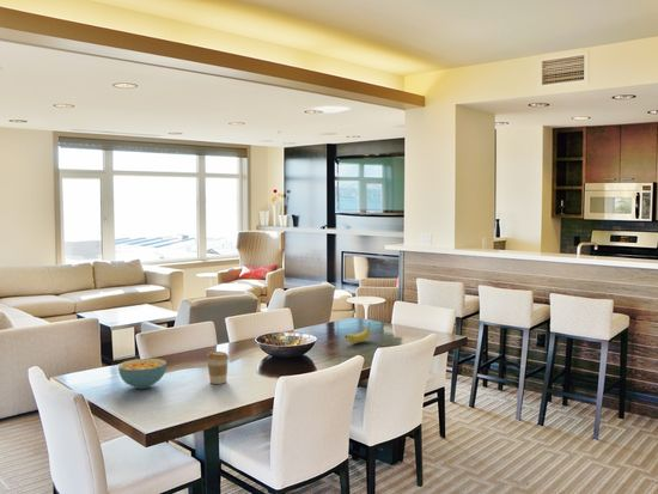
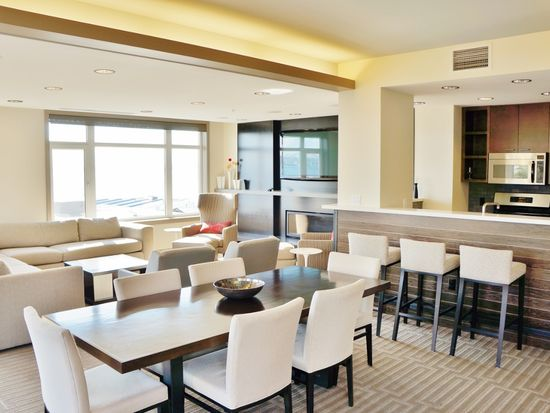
- coffee cup (218, 366)
- fruit (358, 334)
- cereal bowl (142, 374)
